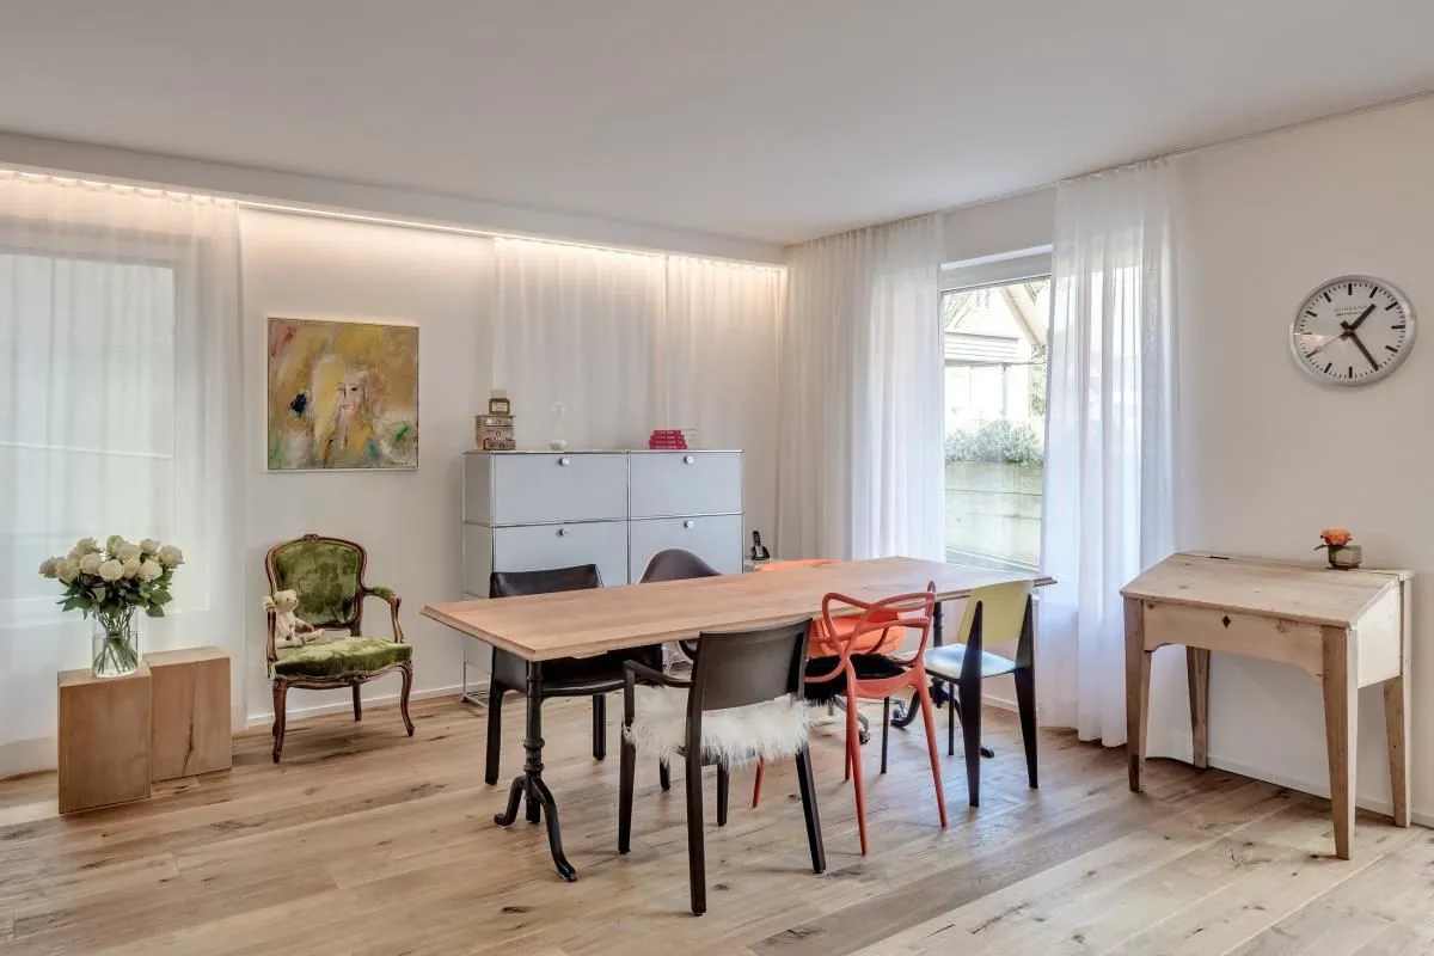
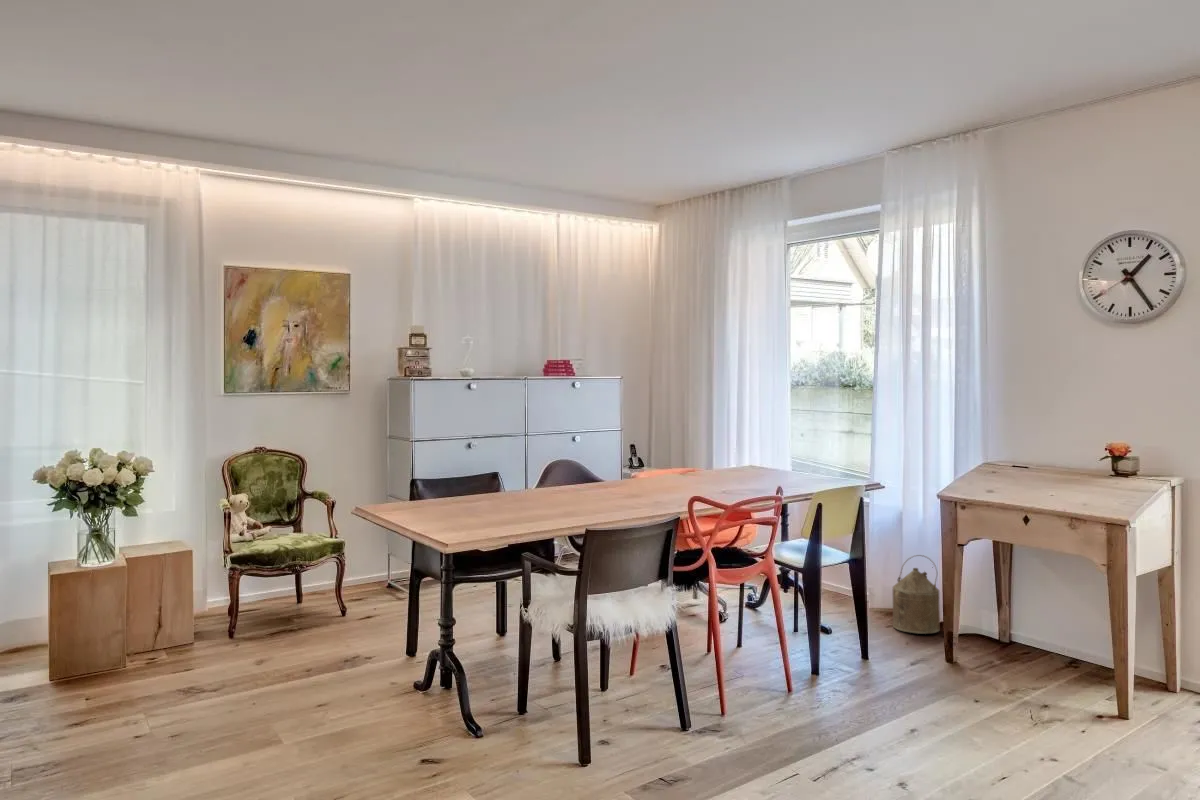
+ watering can (914, 592)
